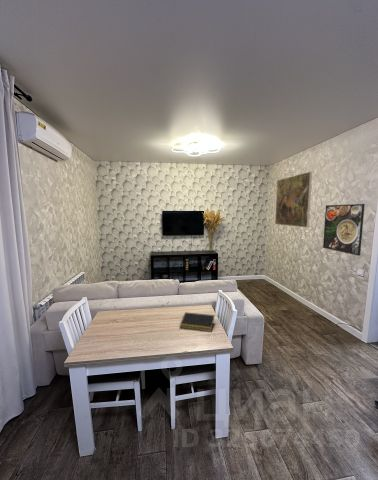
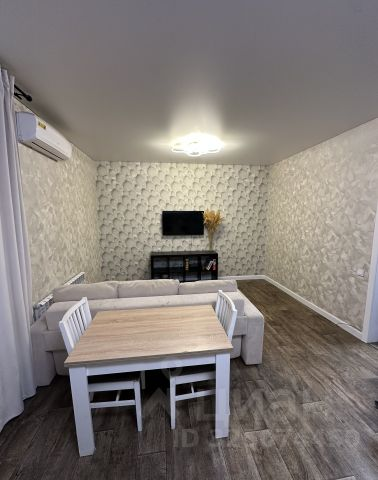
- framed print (291, 201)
- notepad (197, 321)
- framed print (341, 228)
